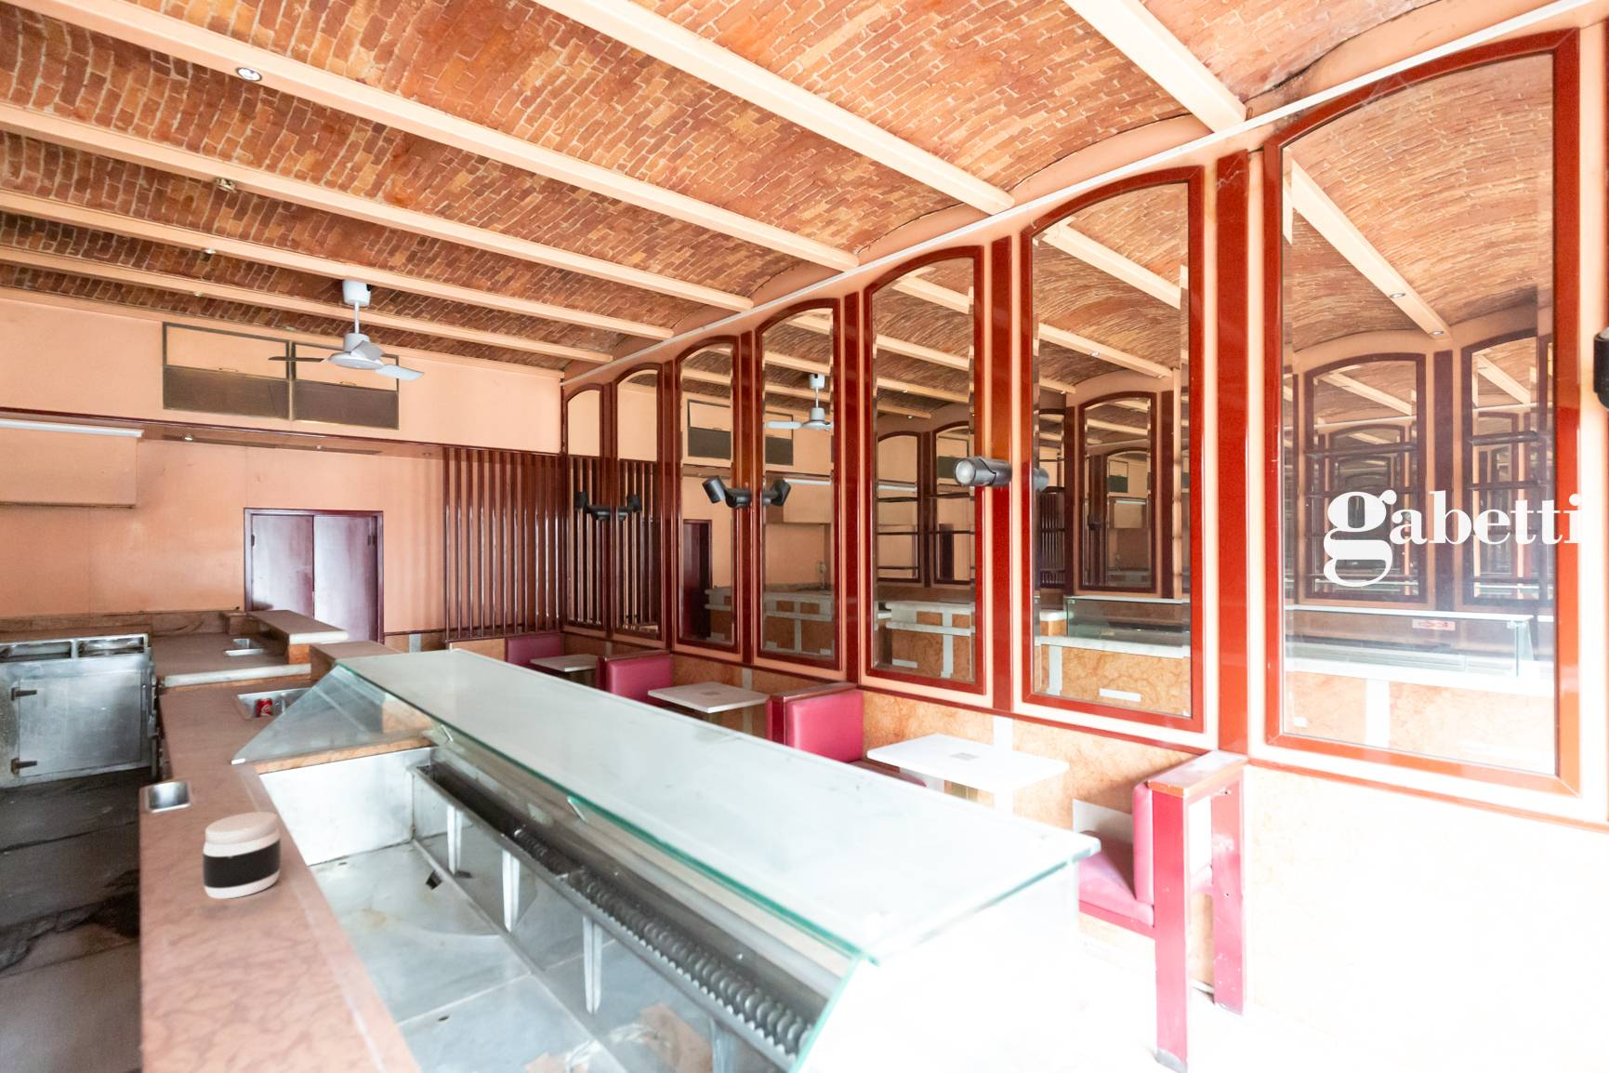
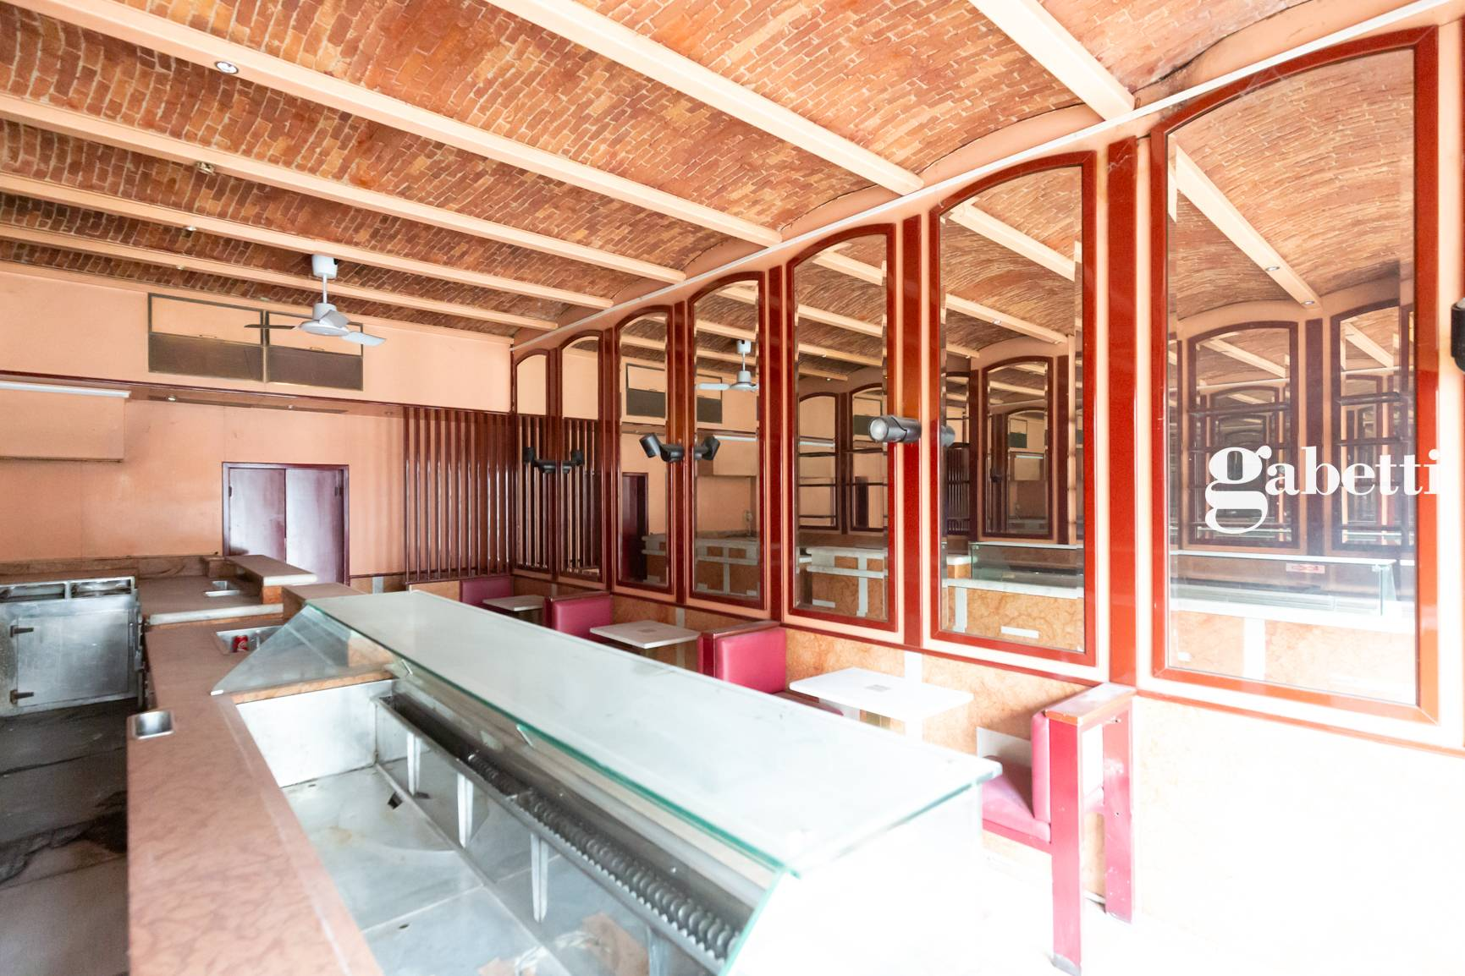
- jar (243, 854)
